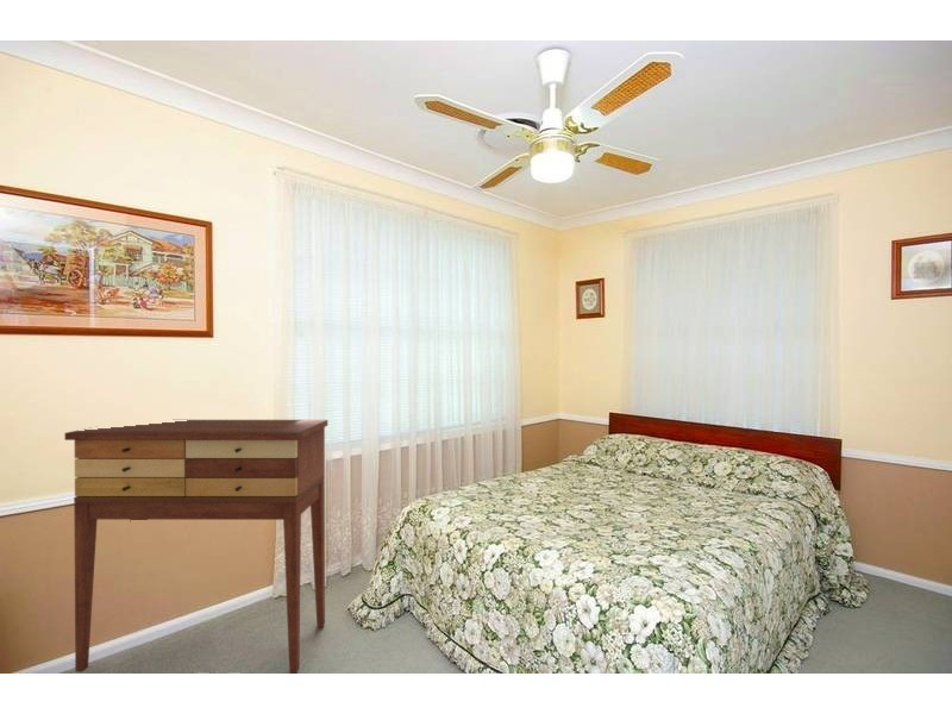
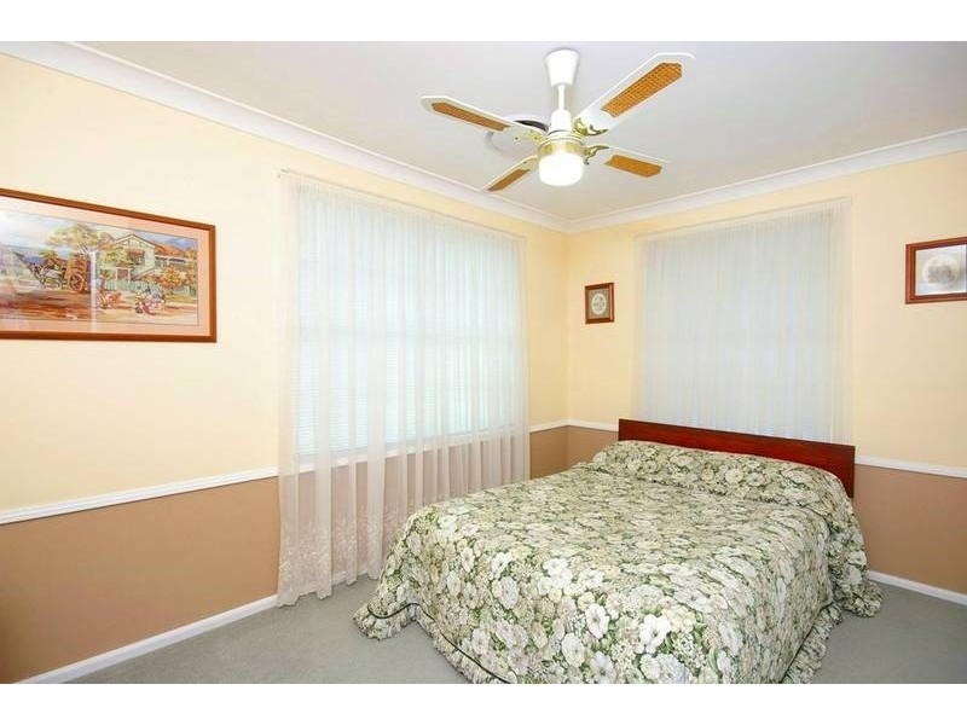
- console table (208, 519)
